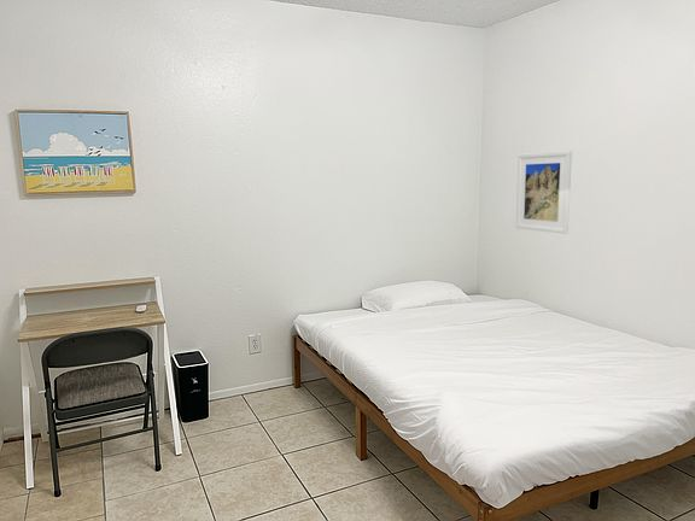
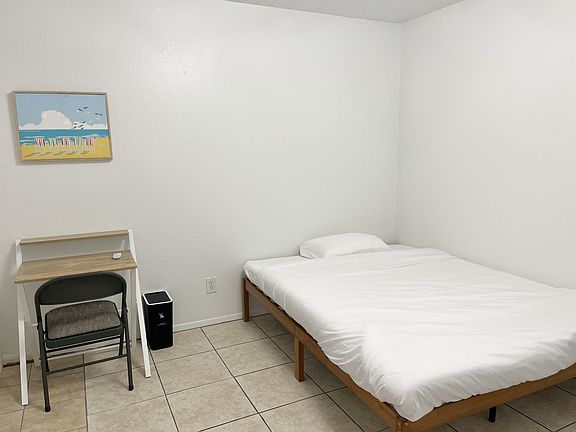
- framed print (542, 192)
